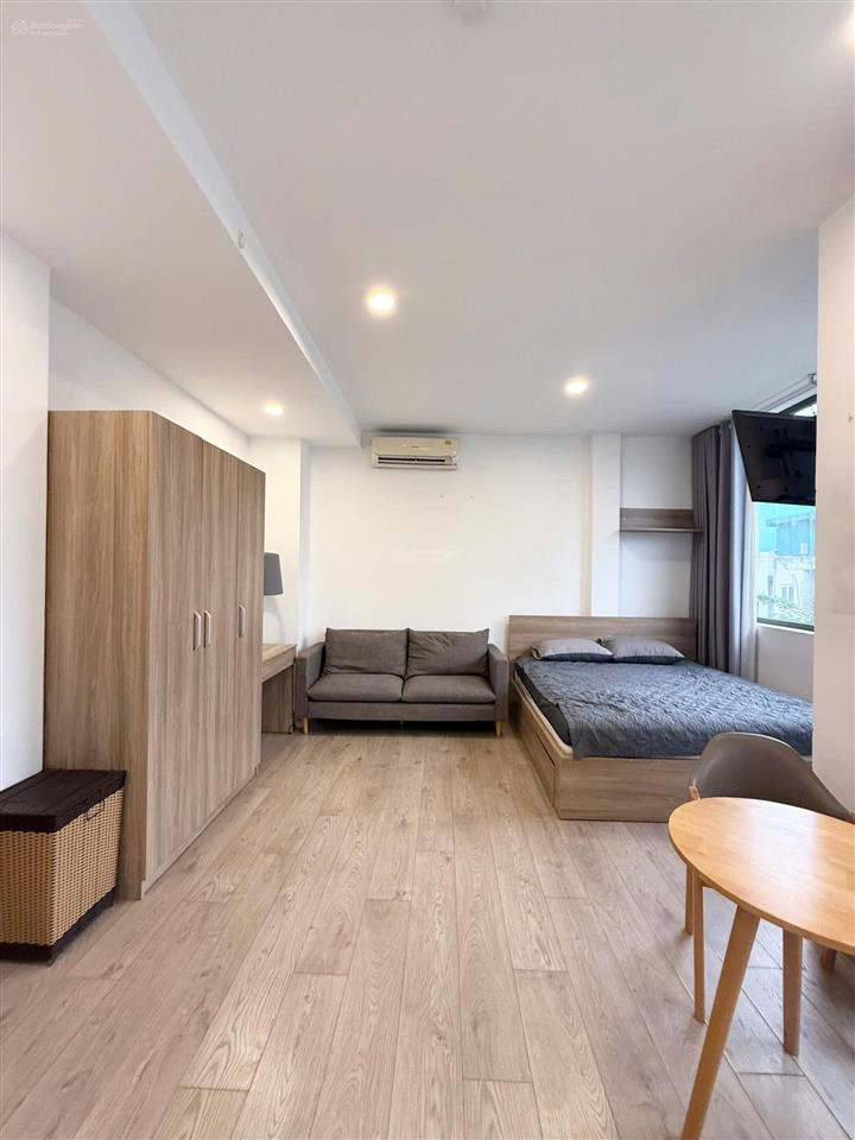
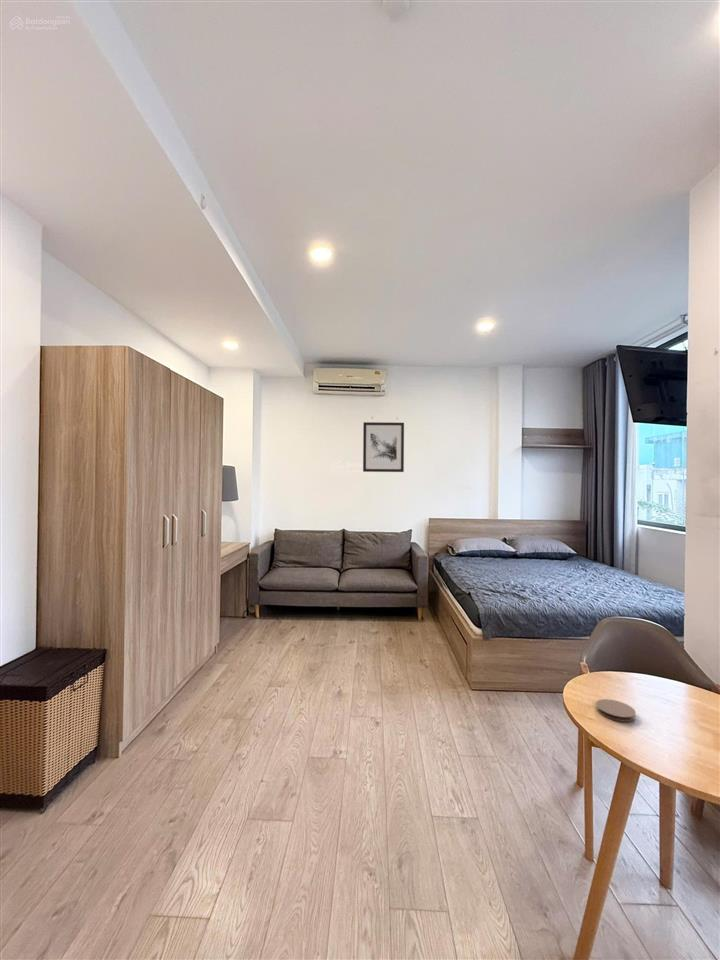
+ coaster (615, 710)
+ wall art (383, 447)
